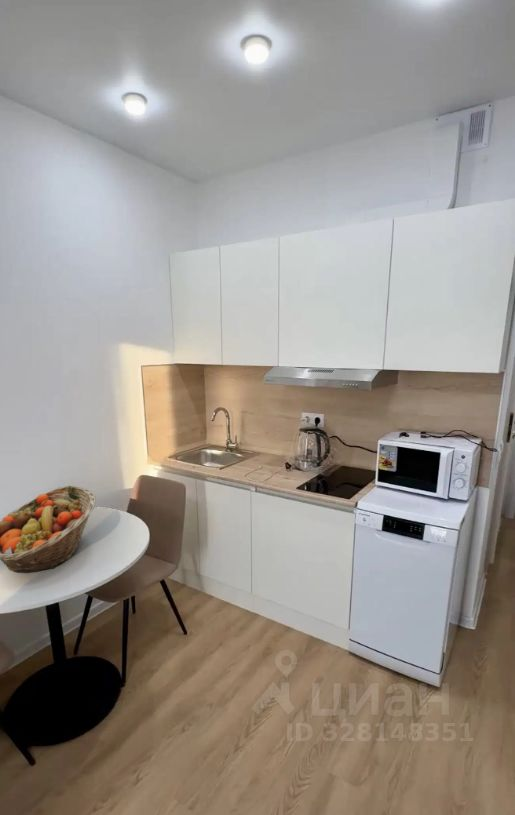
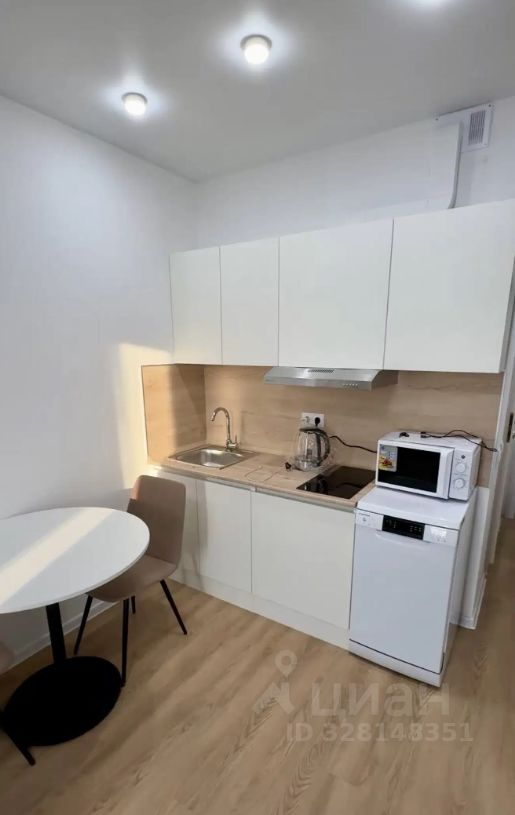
- fruit basket (45, 526)
